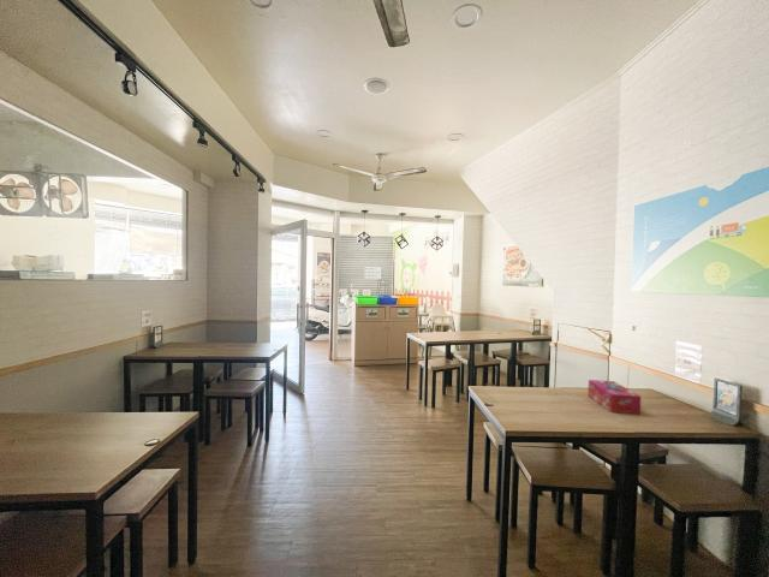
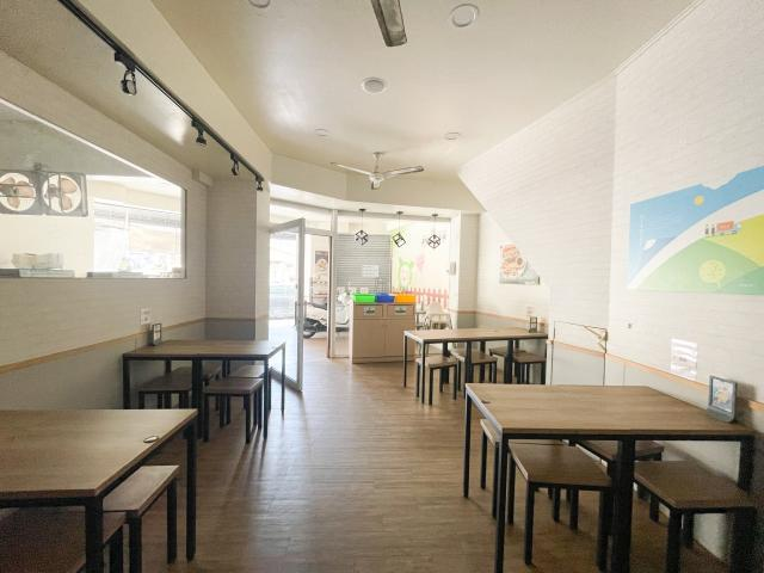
- tissue box (612, 395)
